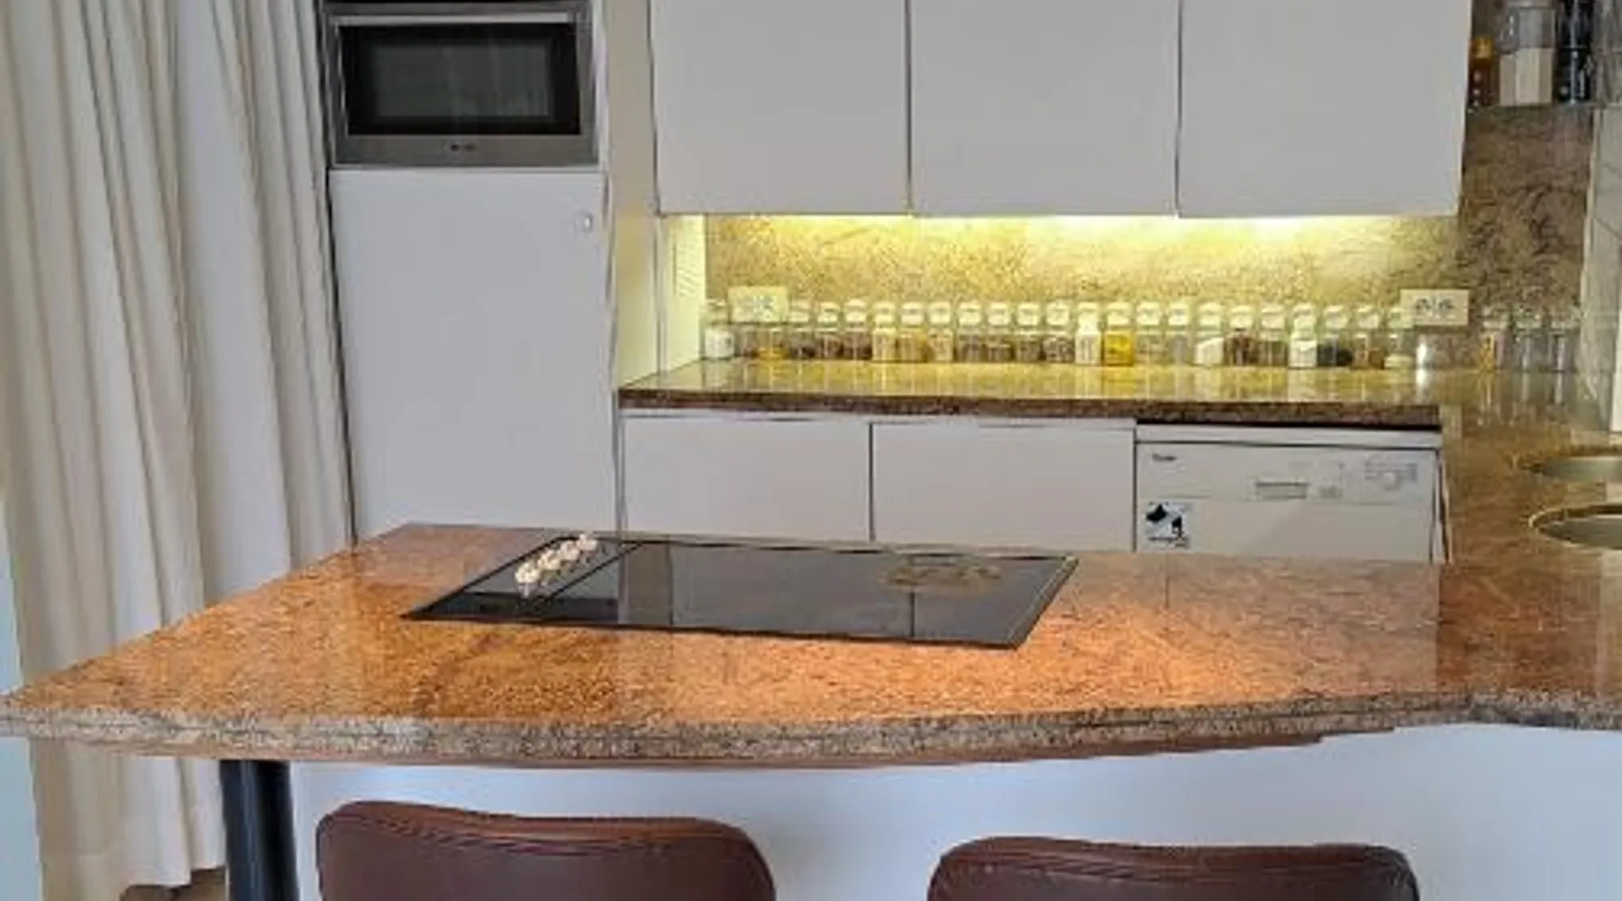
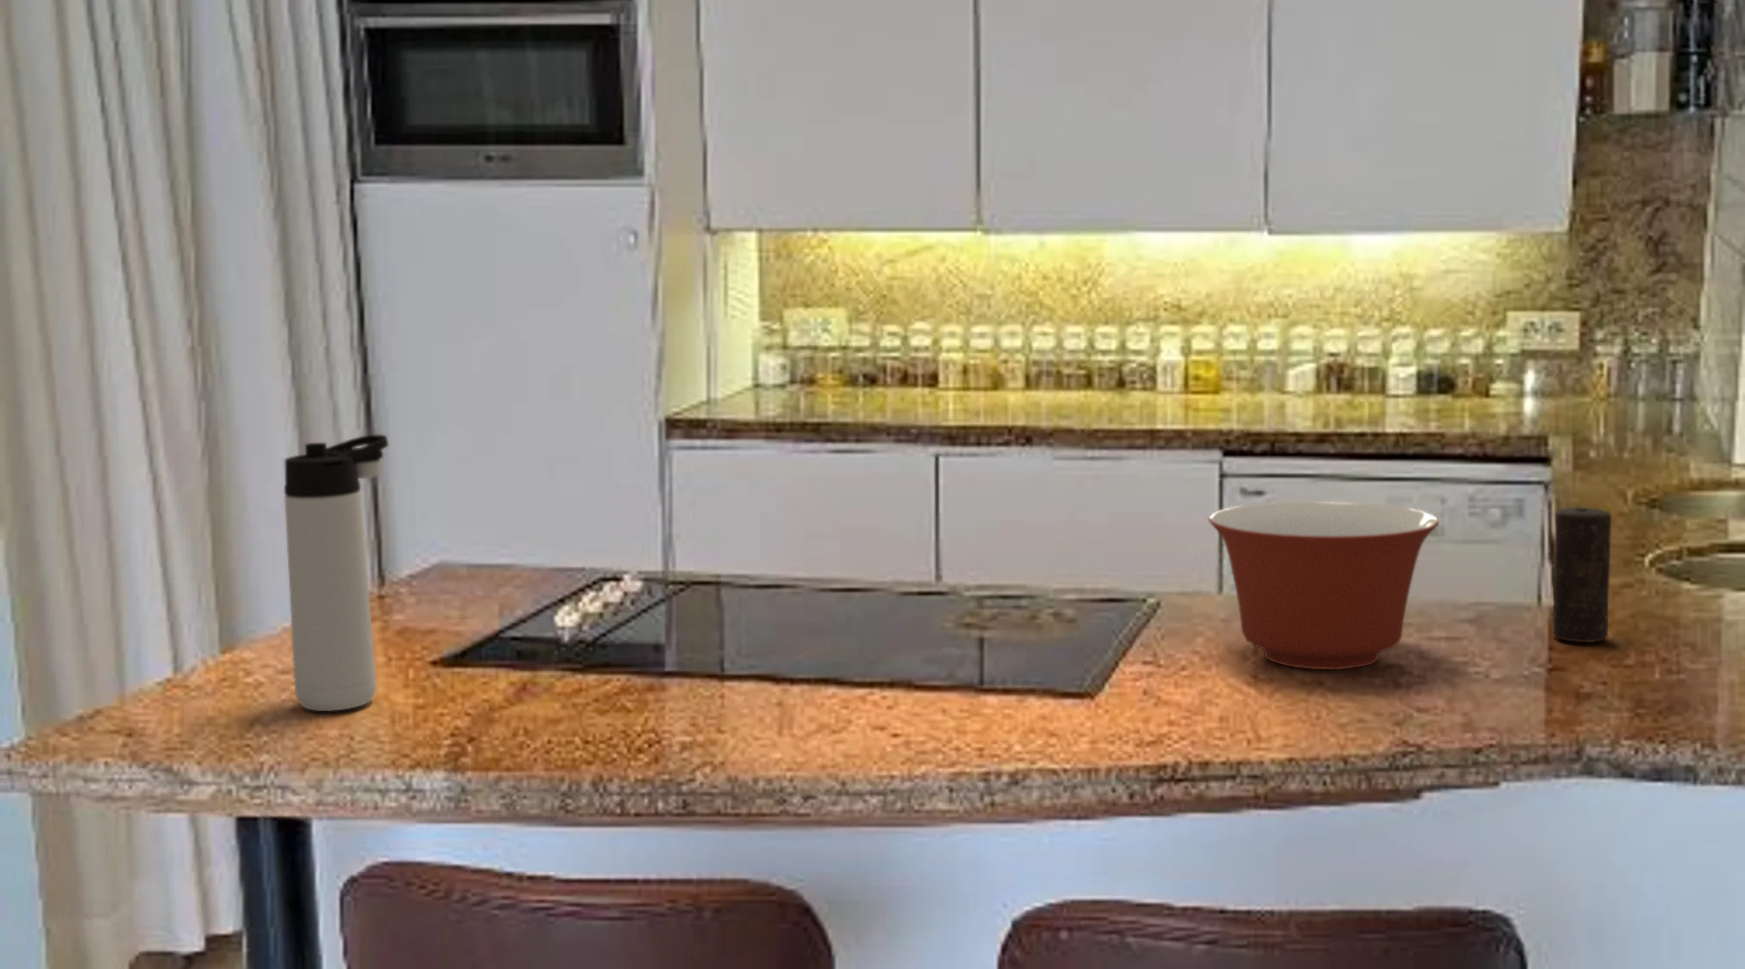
+ thermos bottle (344, 570)
+ mixing bowl (1321, 587)
+ candle (1581, 574)
